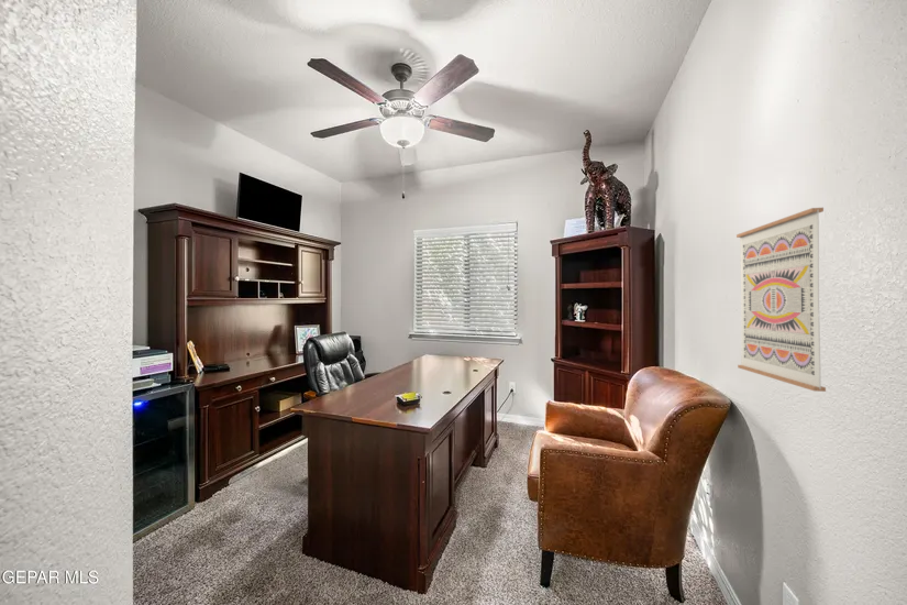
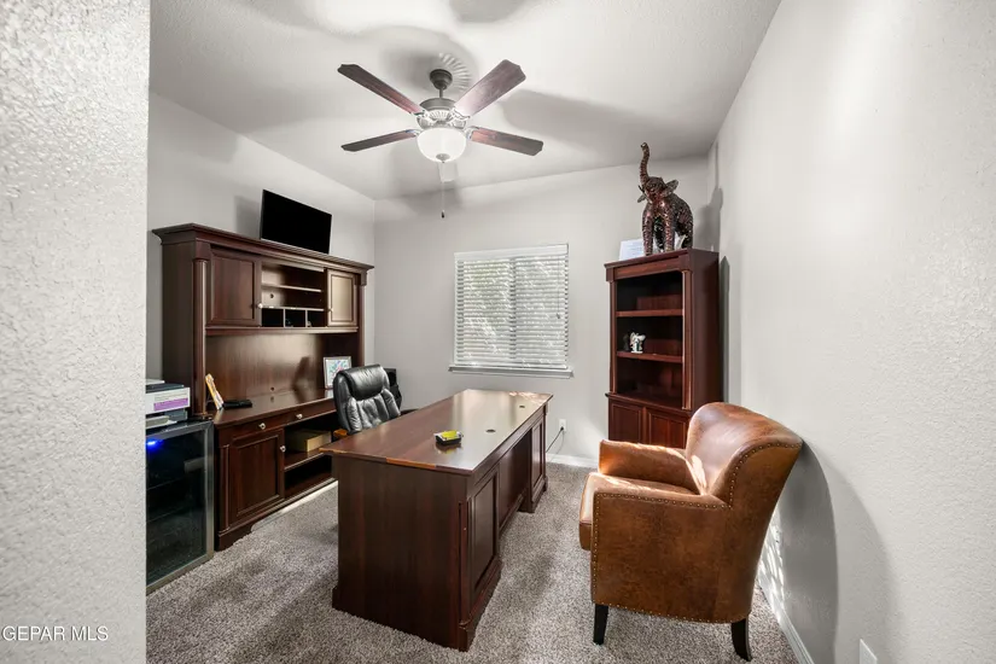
- wall art (773, 300)
